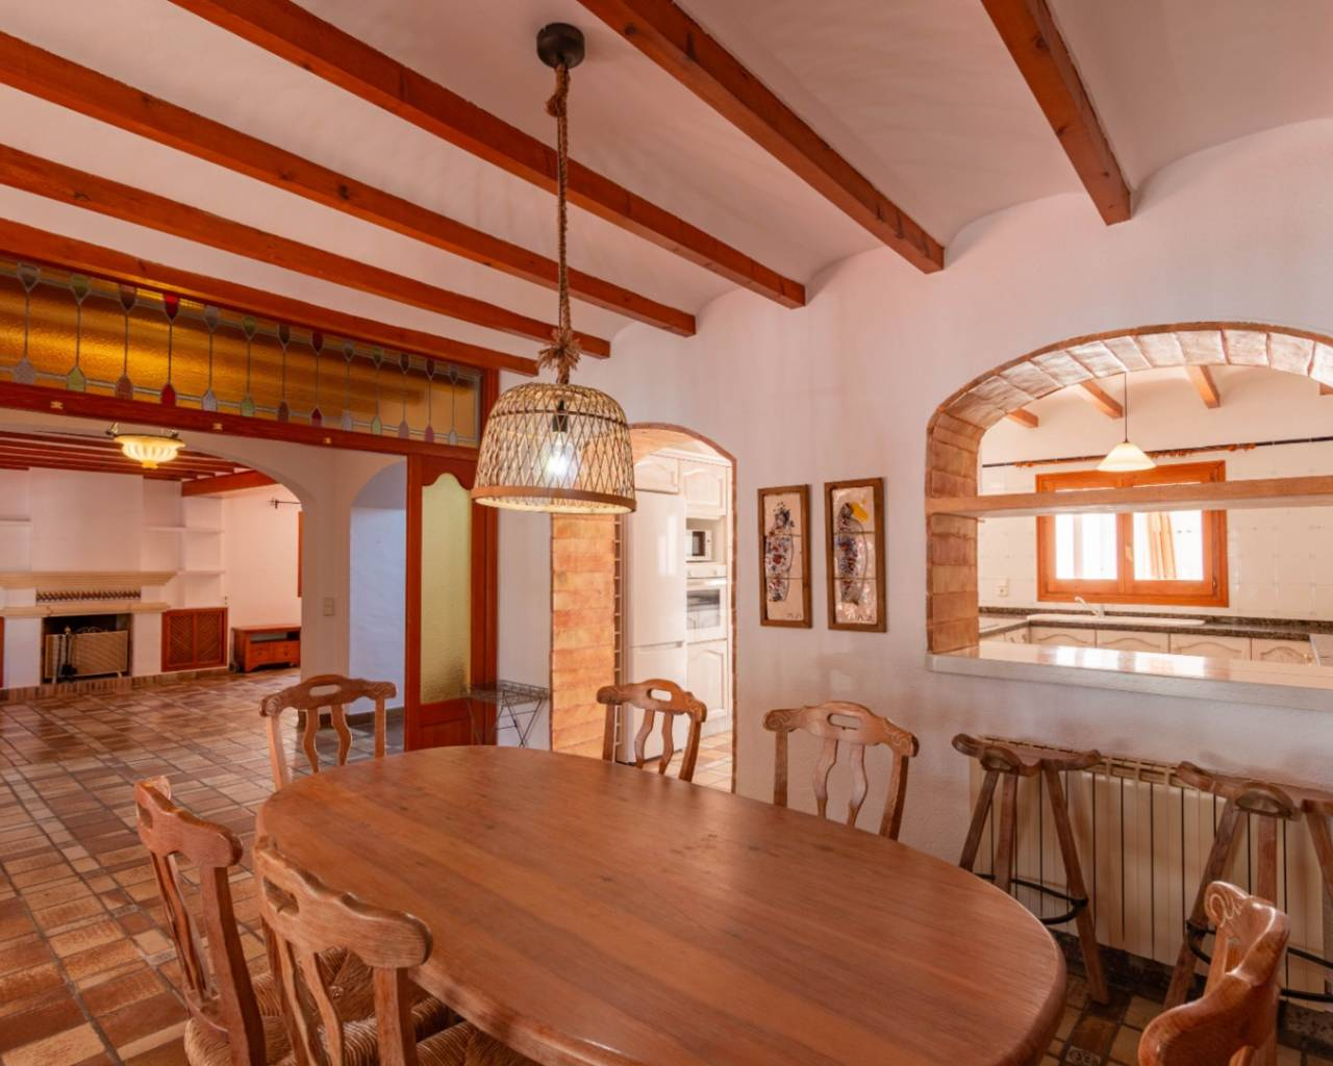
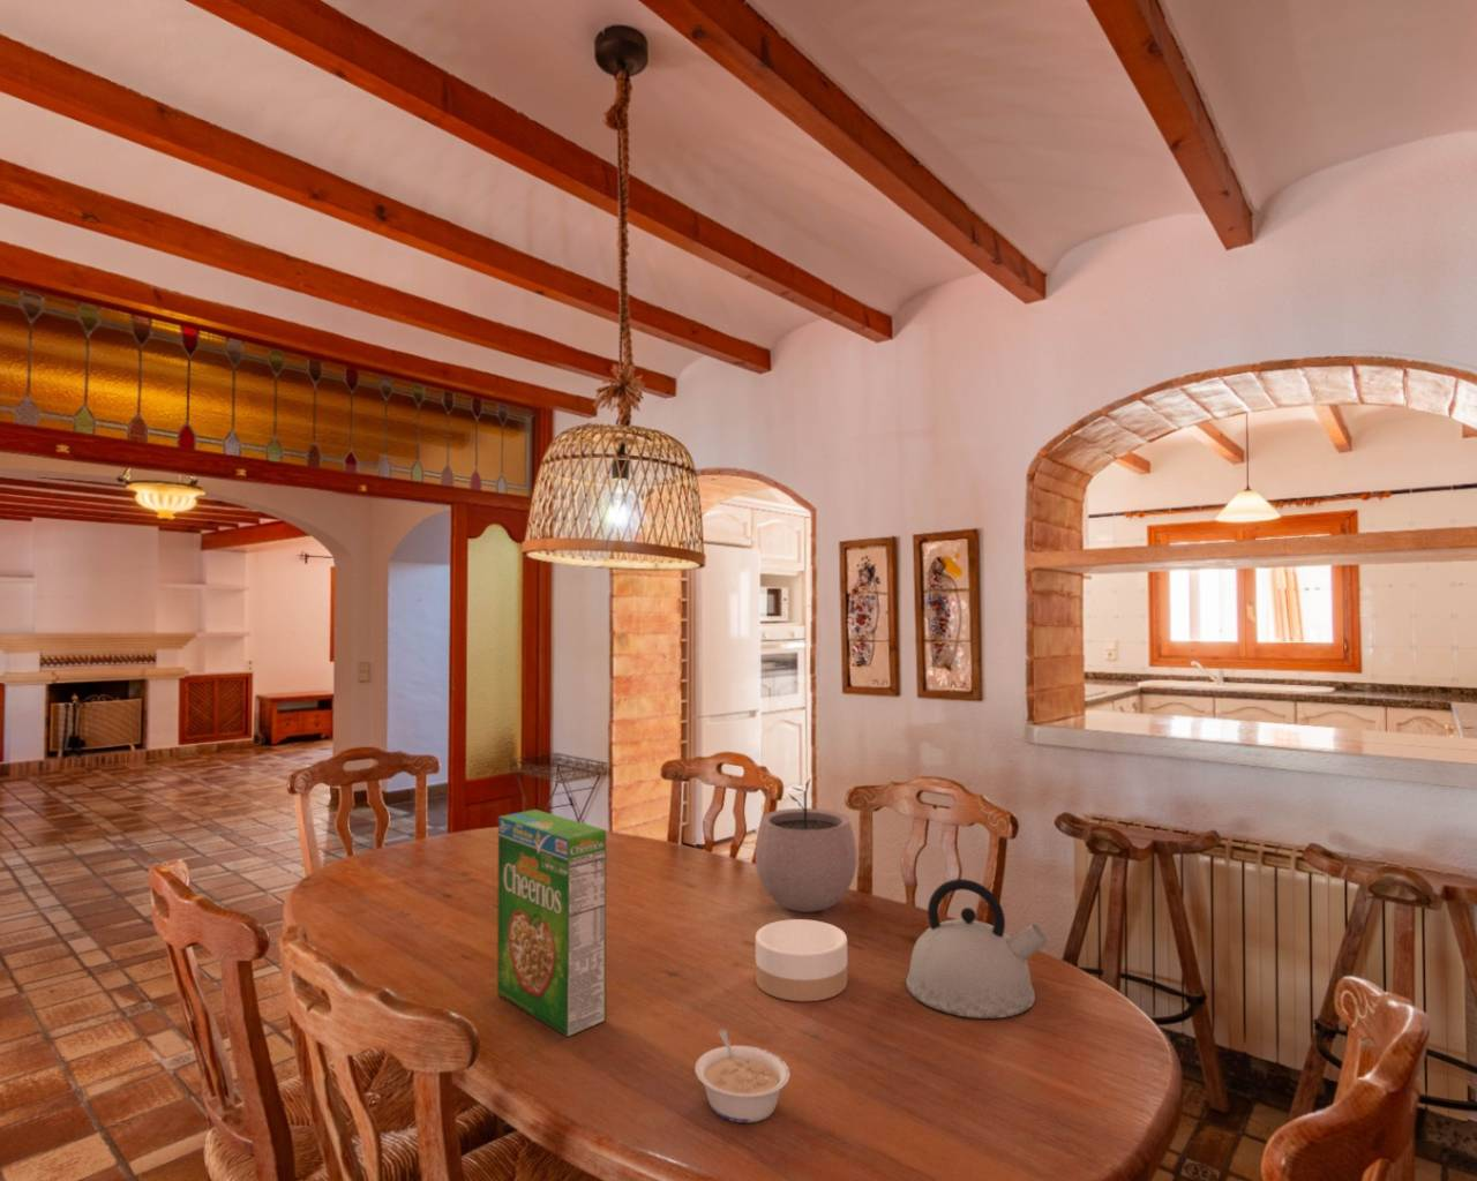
+ cereal box (550, 915)
+ plant pot (805, 844)
+ bowl (801, 957)
+ kettle (974, 935)
+ legume (738, 1081)
